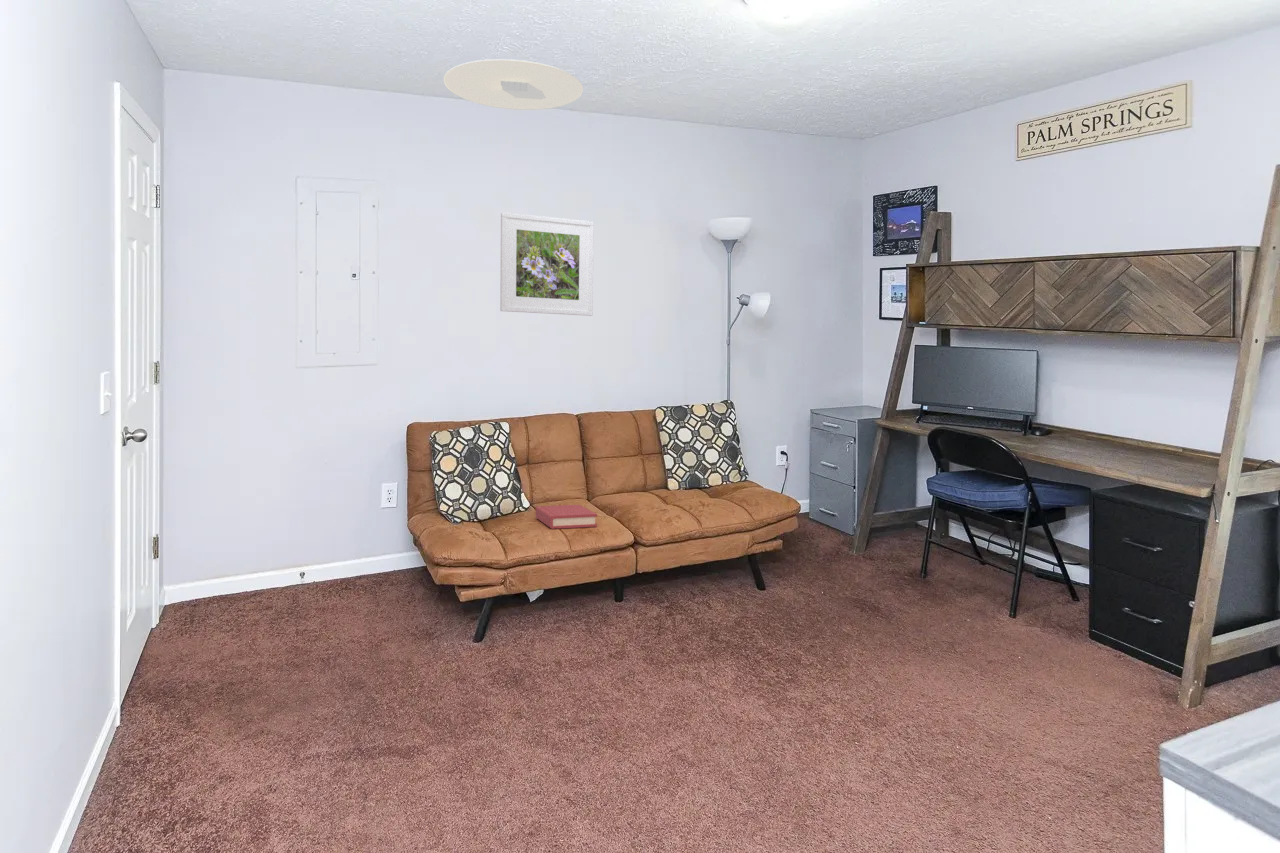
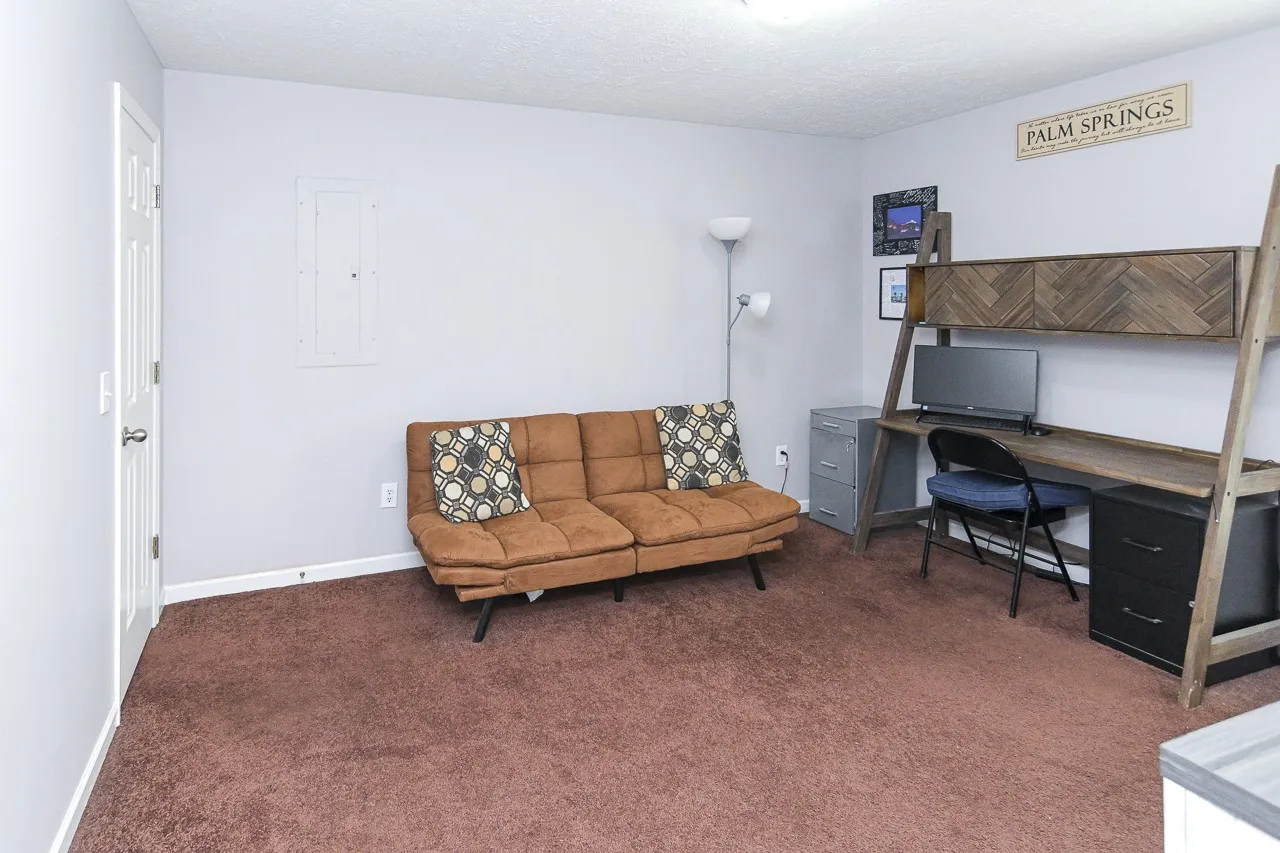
- ceiling light (514, 79)
- hardback book (565, 516)
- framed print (547, 265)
